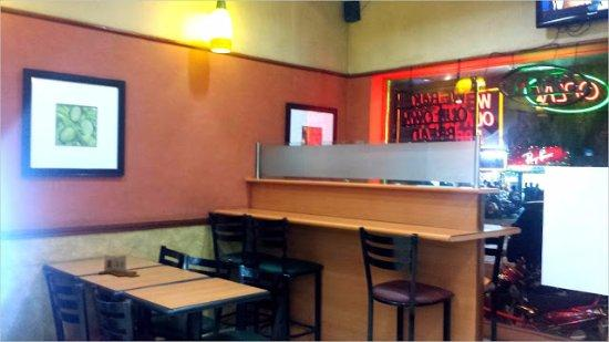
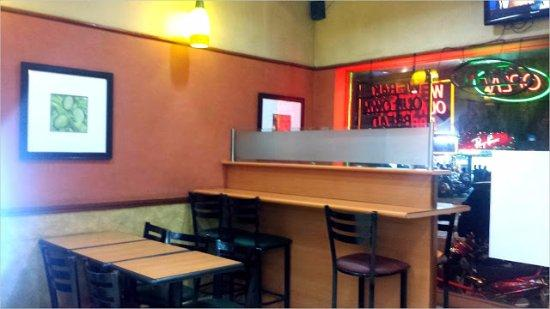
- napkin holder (118, 263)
